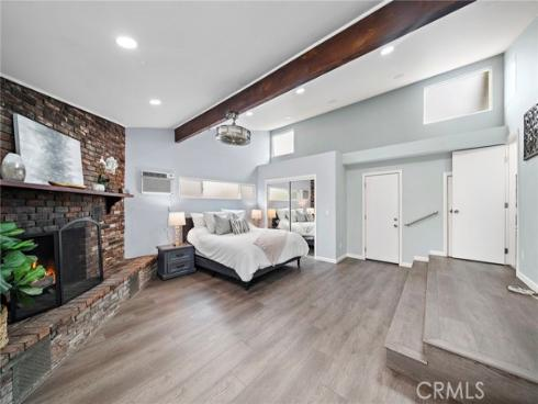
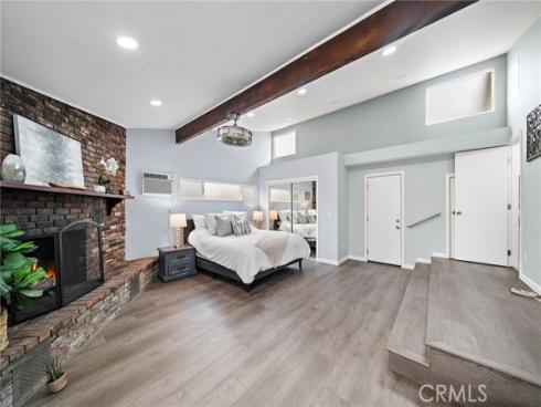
+ potted plant (54, 372)
